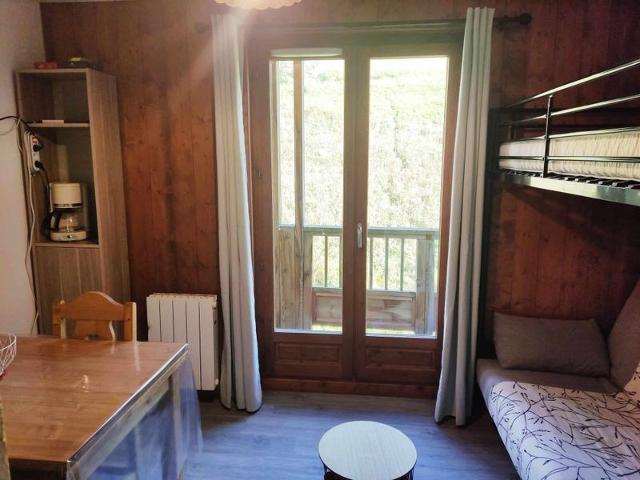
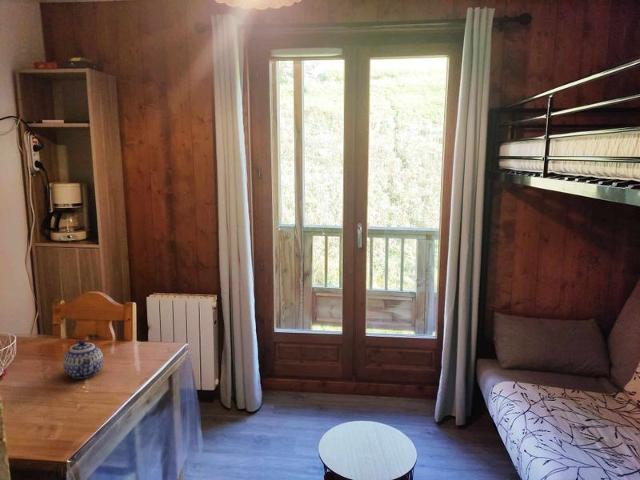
+ teapot (83, 357)
